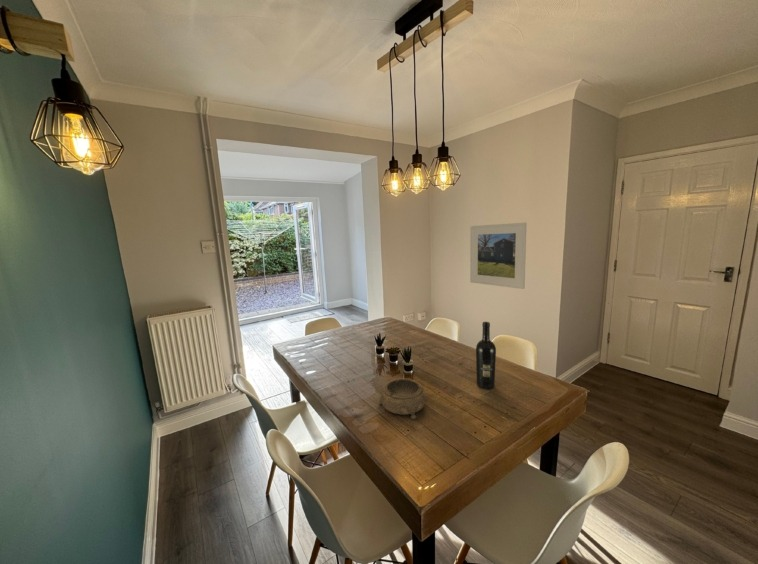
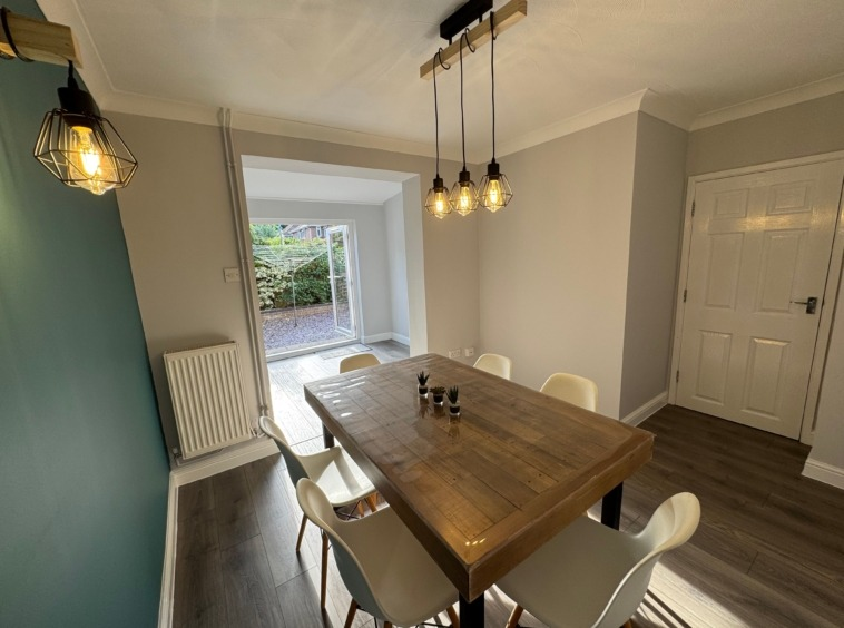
- wine bottle (485, 354)
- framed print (495, 255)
- decorative bowl (404, 395)
